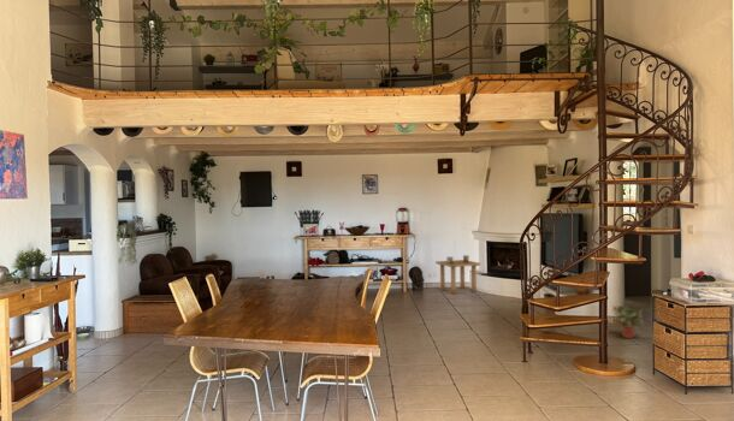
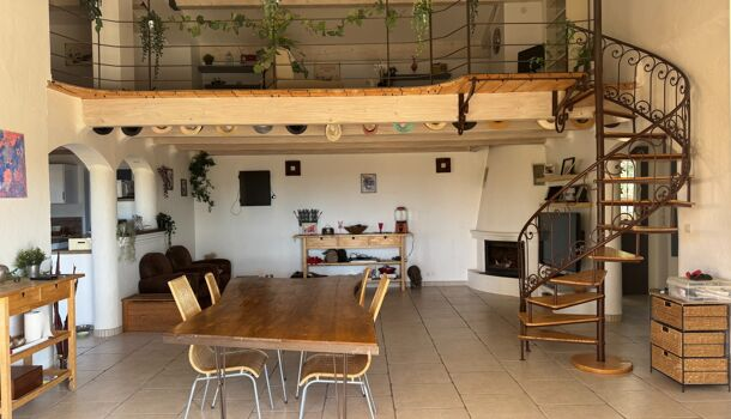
- potted plant (628, 321)
- side table (460, 273)
